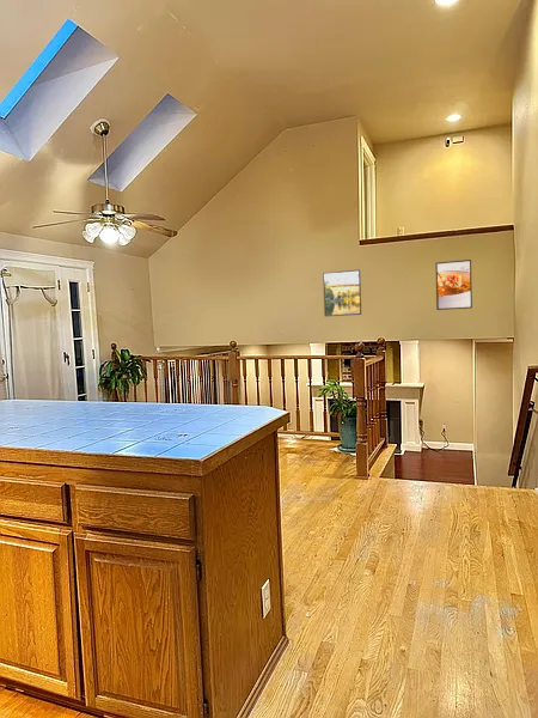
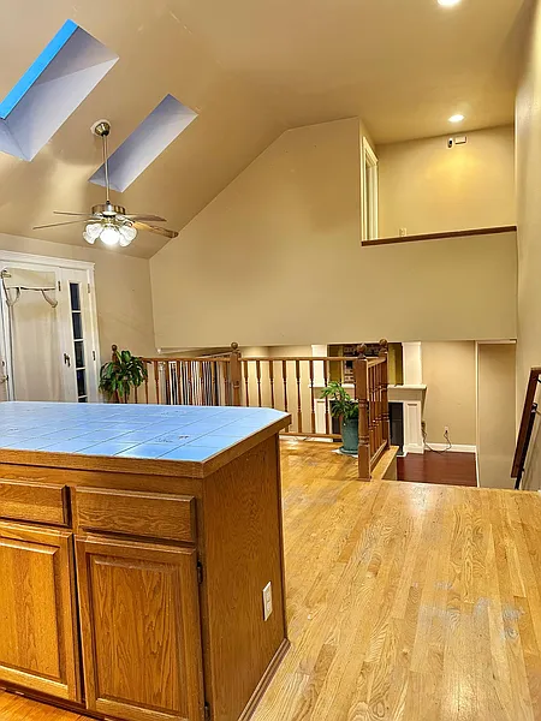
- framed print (453, 285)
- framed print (342, 293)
